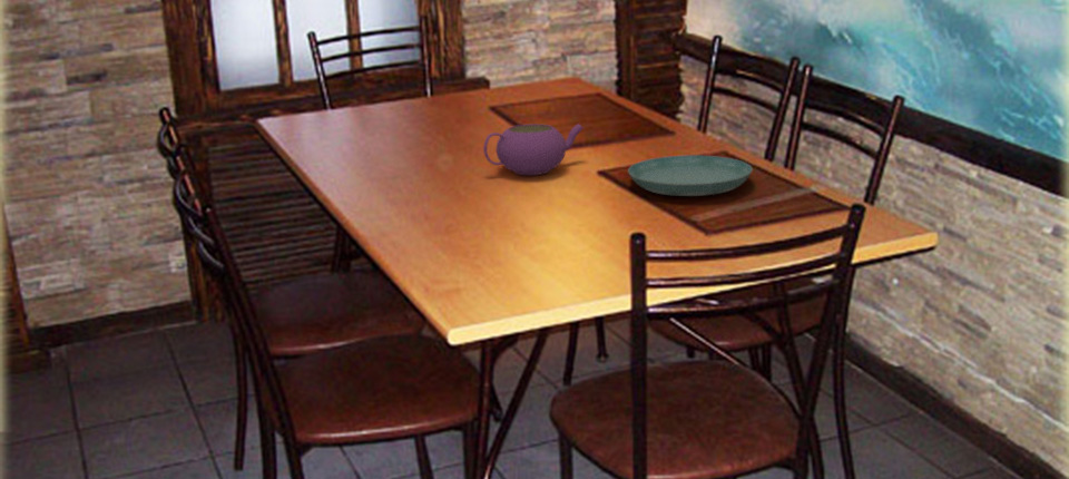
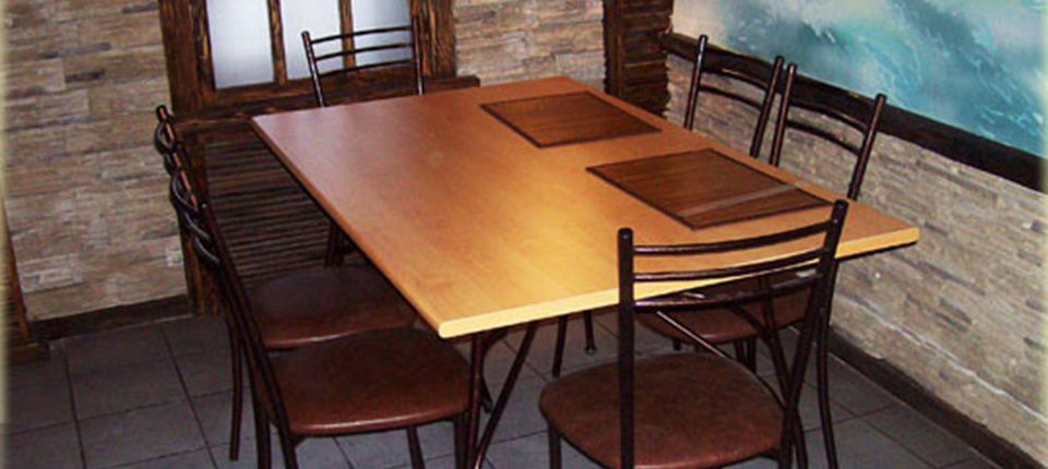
- teapot (533, 149)
- saucer (689, 176)
